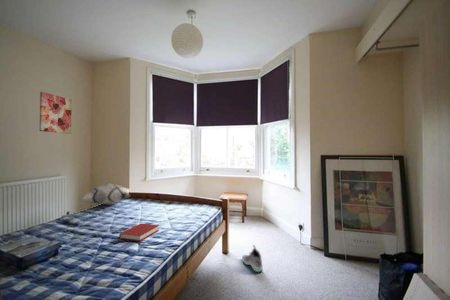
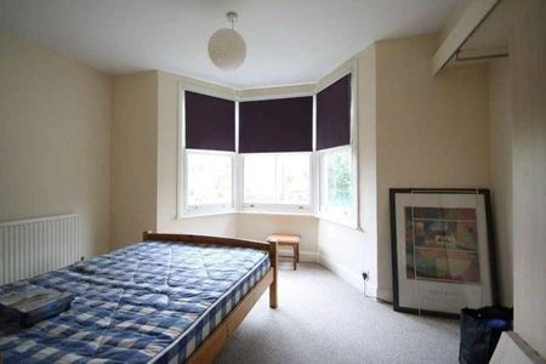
- decorative pillow (108, 194)
- wall art (56, 114)
- book (140, 231)
- sneaker (252, 254)
